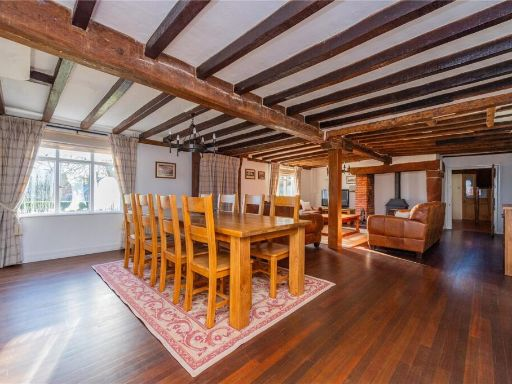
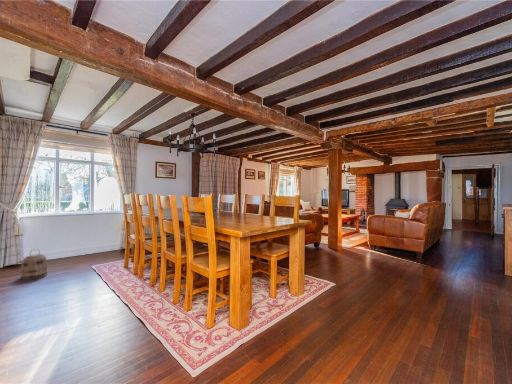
+ basket (34, 262)
